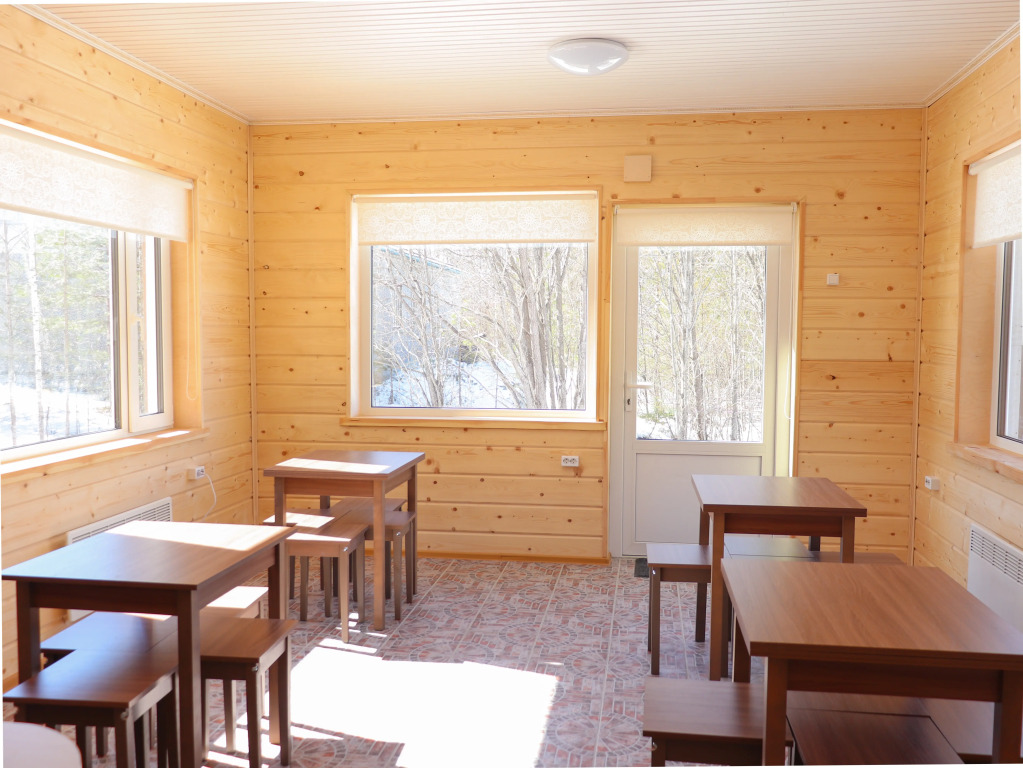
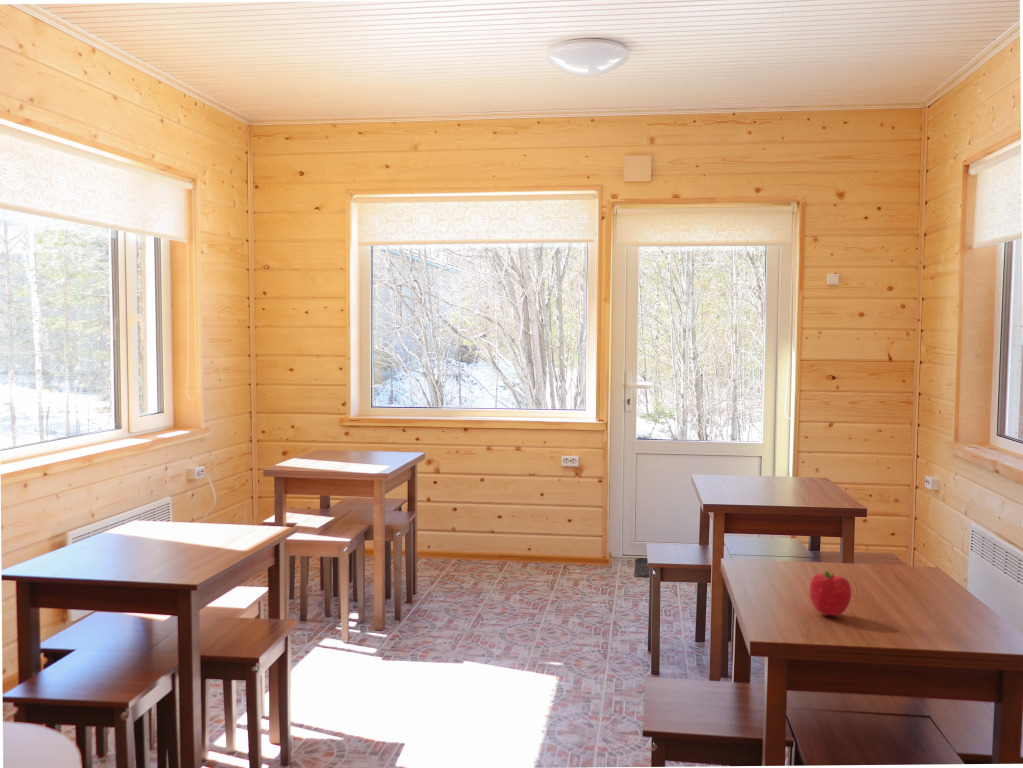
+ fruit (830, 592)
